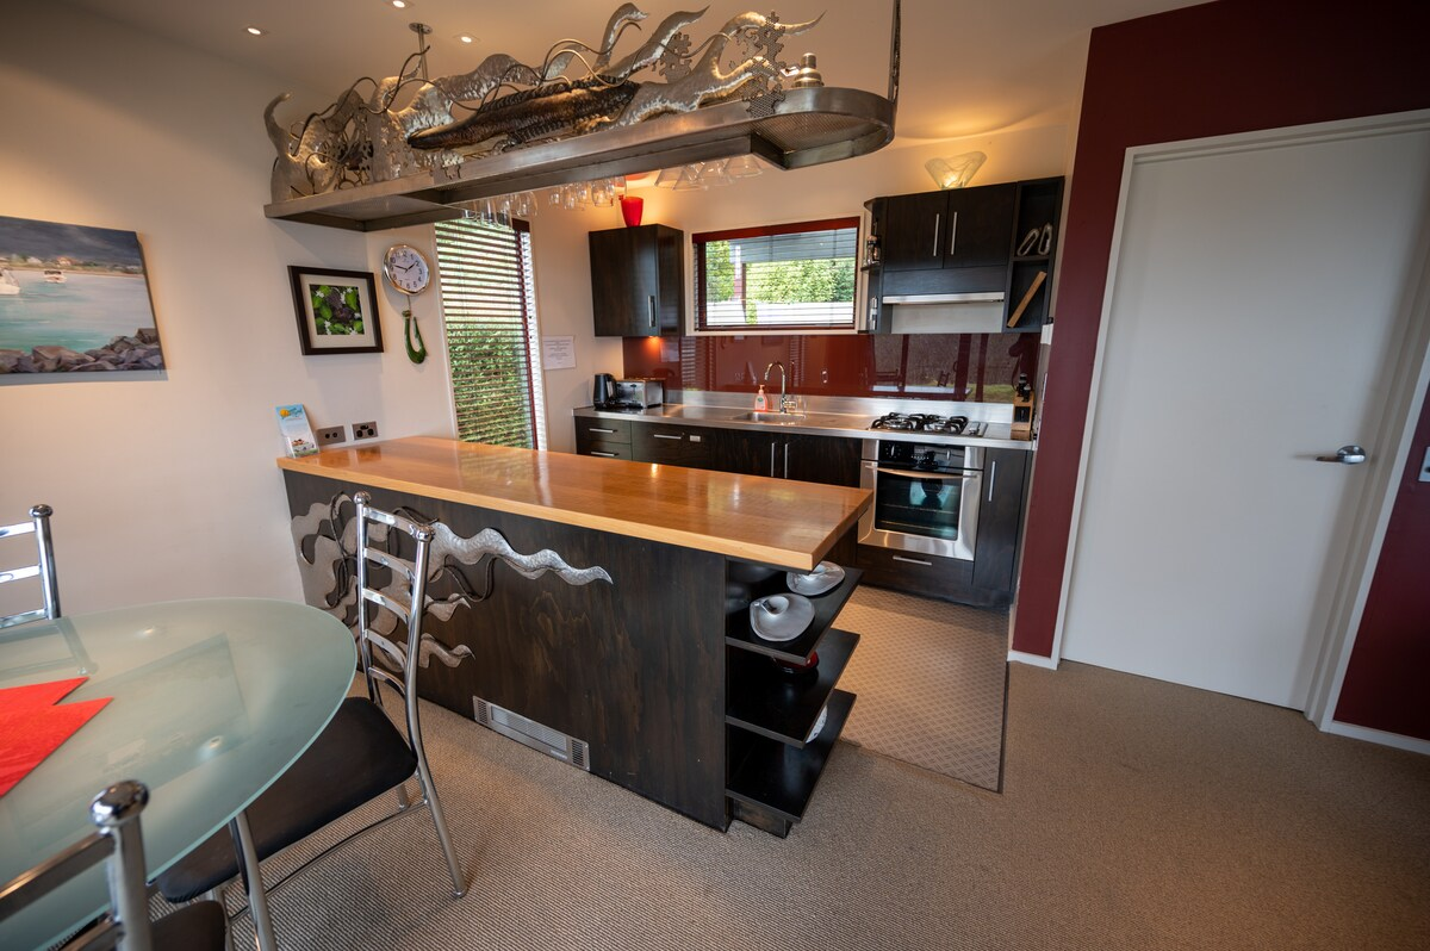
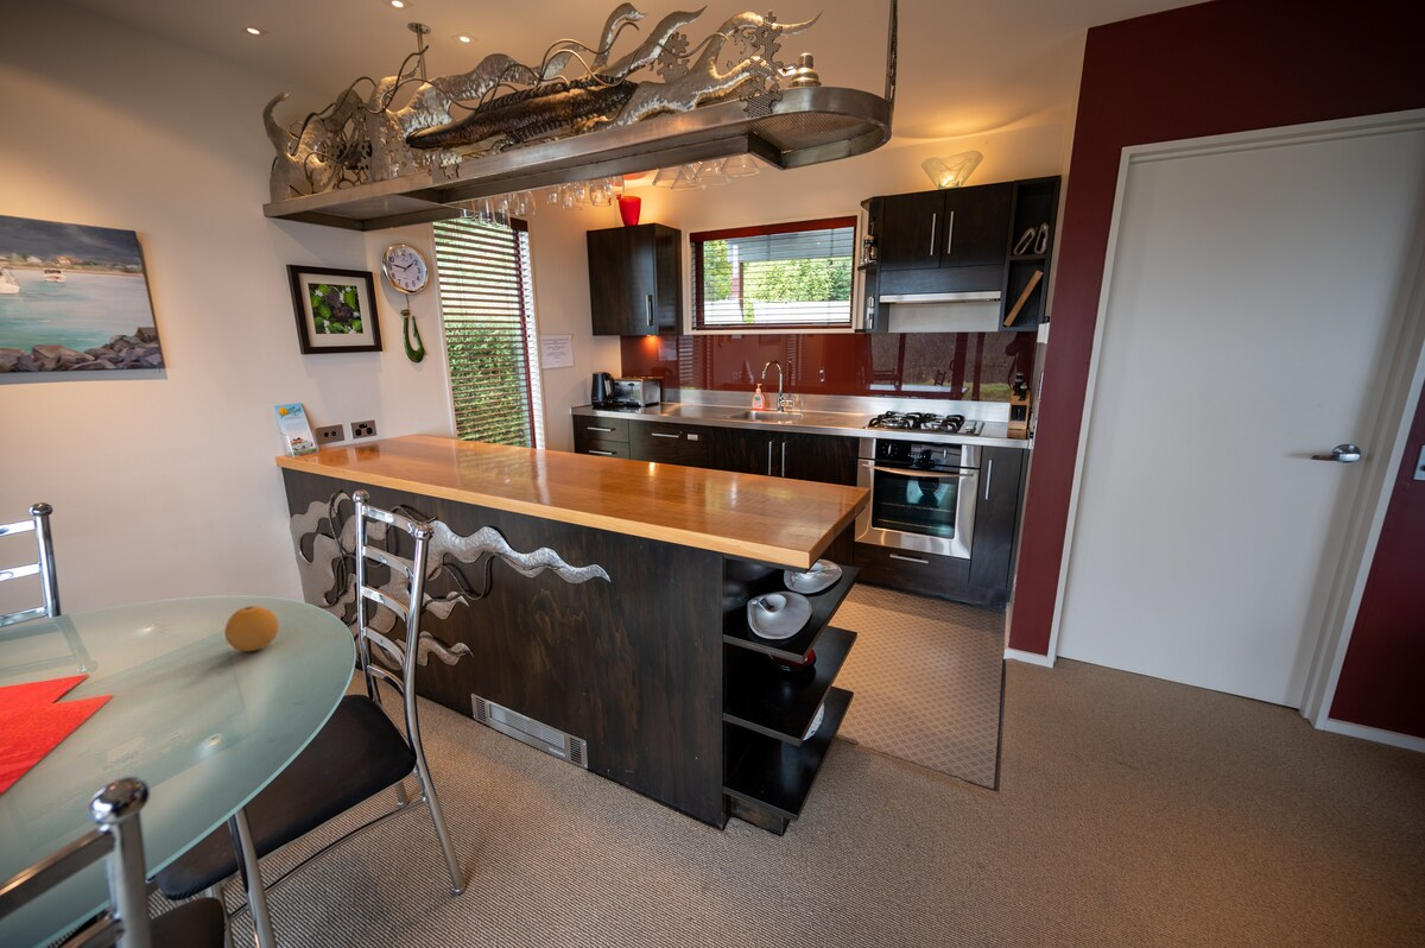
+ fruit (252, 627)
